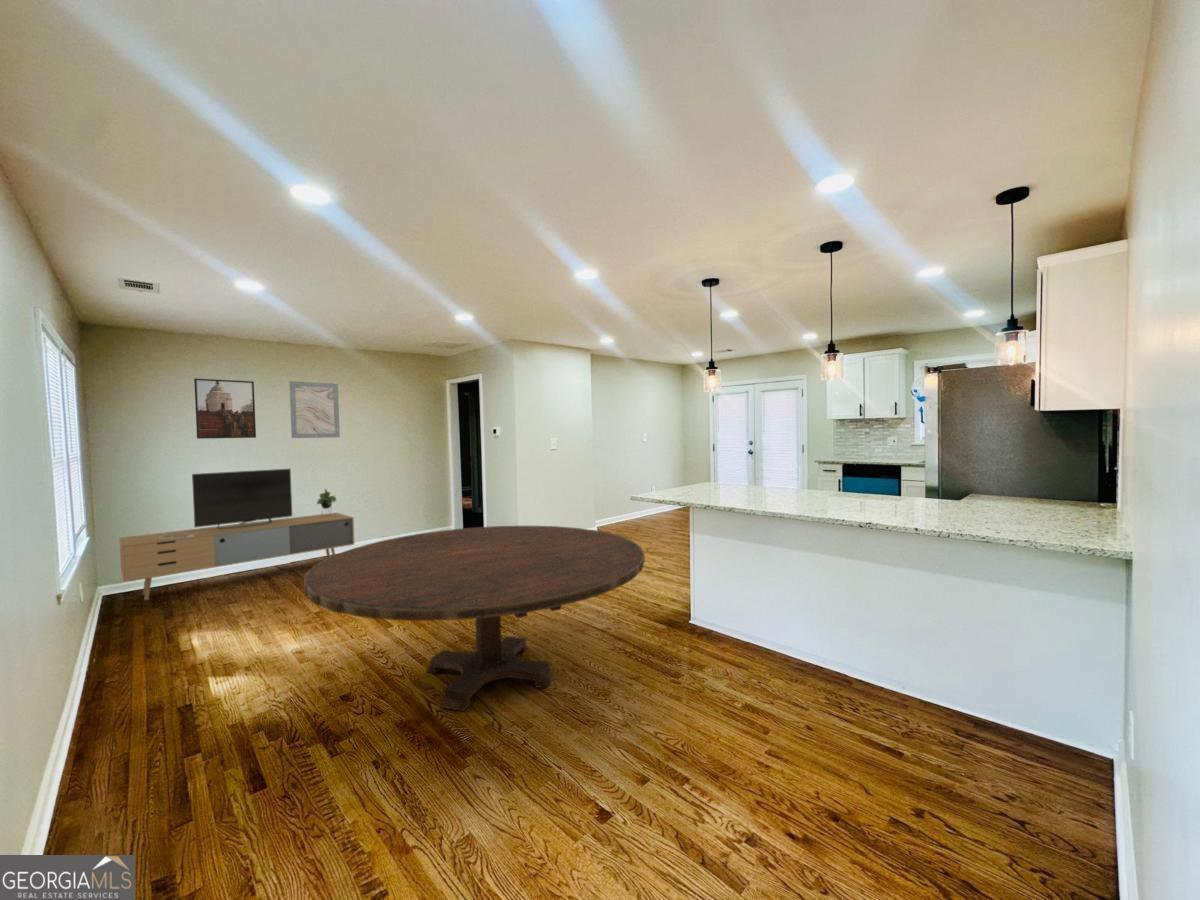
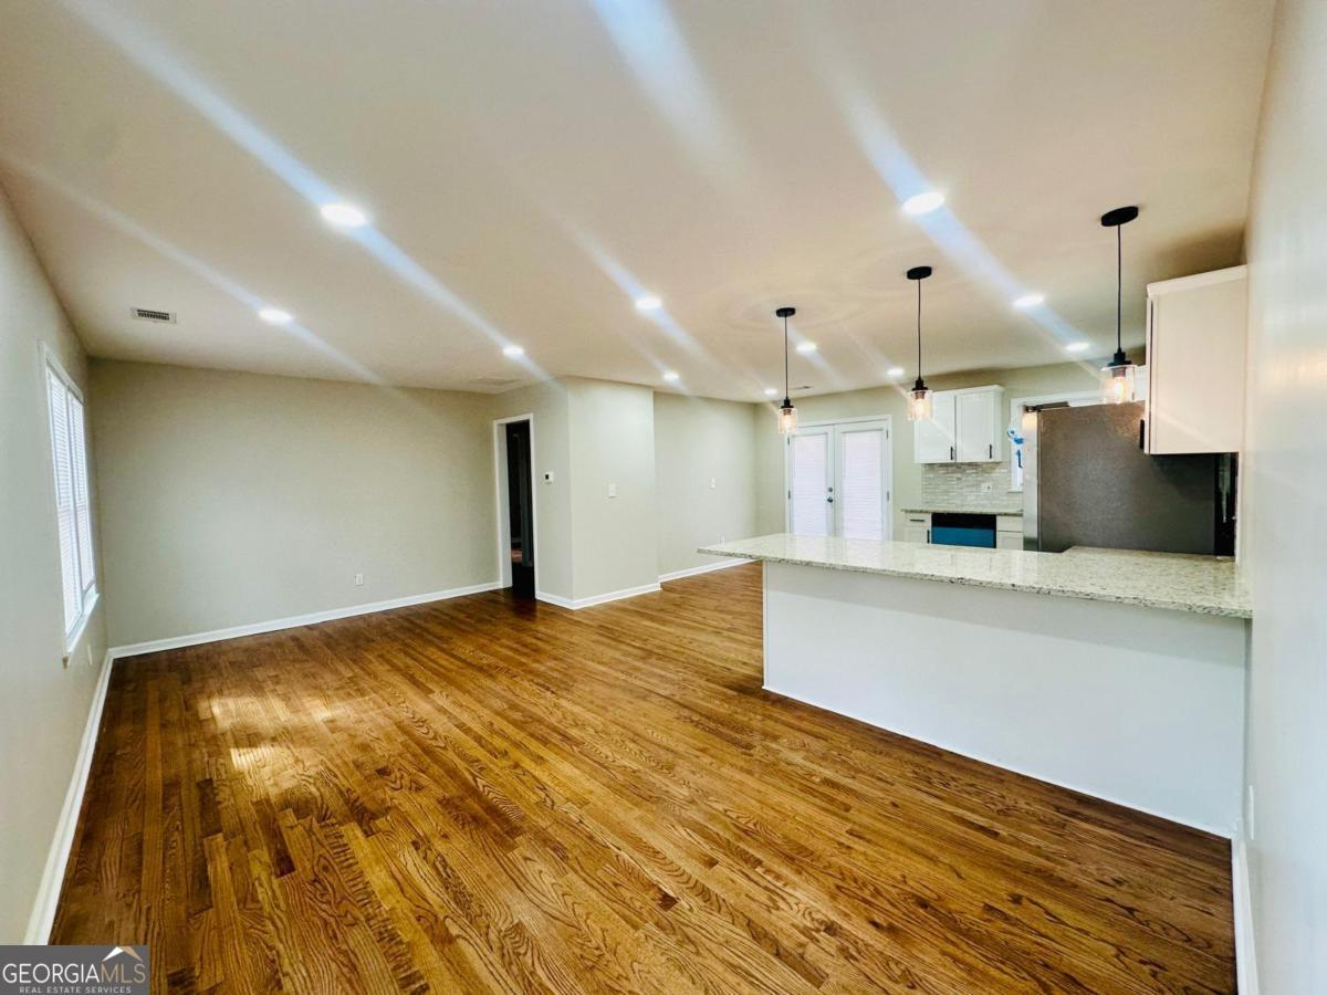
- media console (246, 524)
- wall art (315, 410)
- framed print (226, 409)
- dining table (487, 614)
